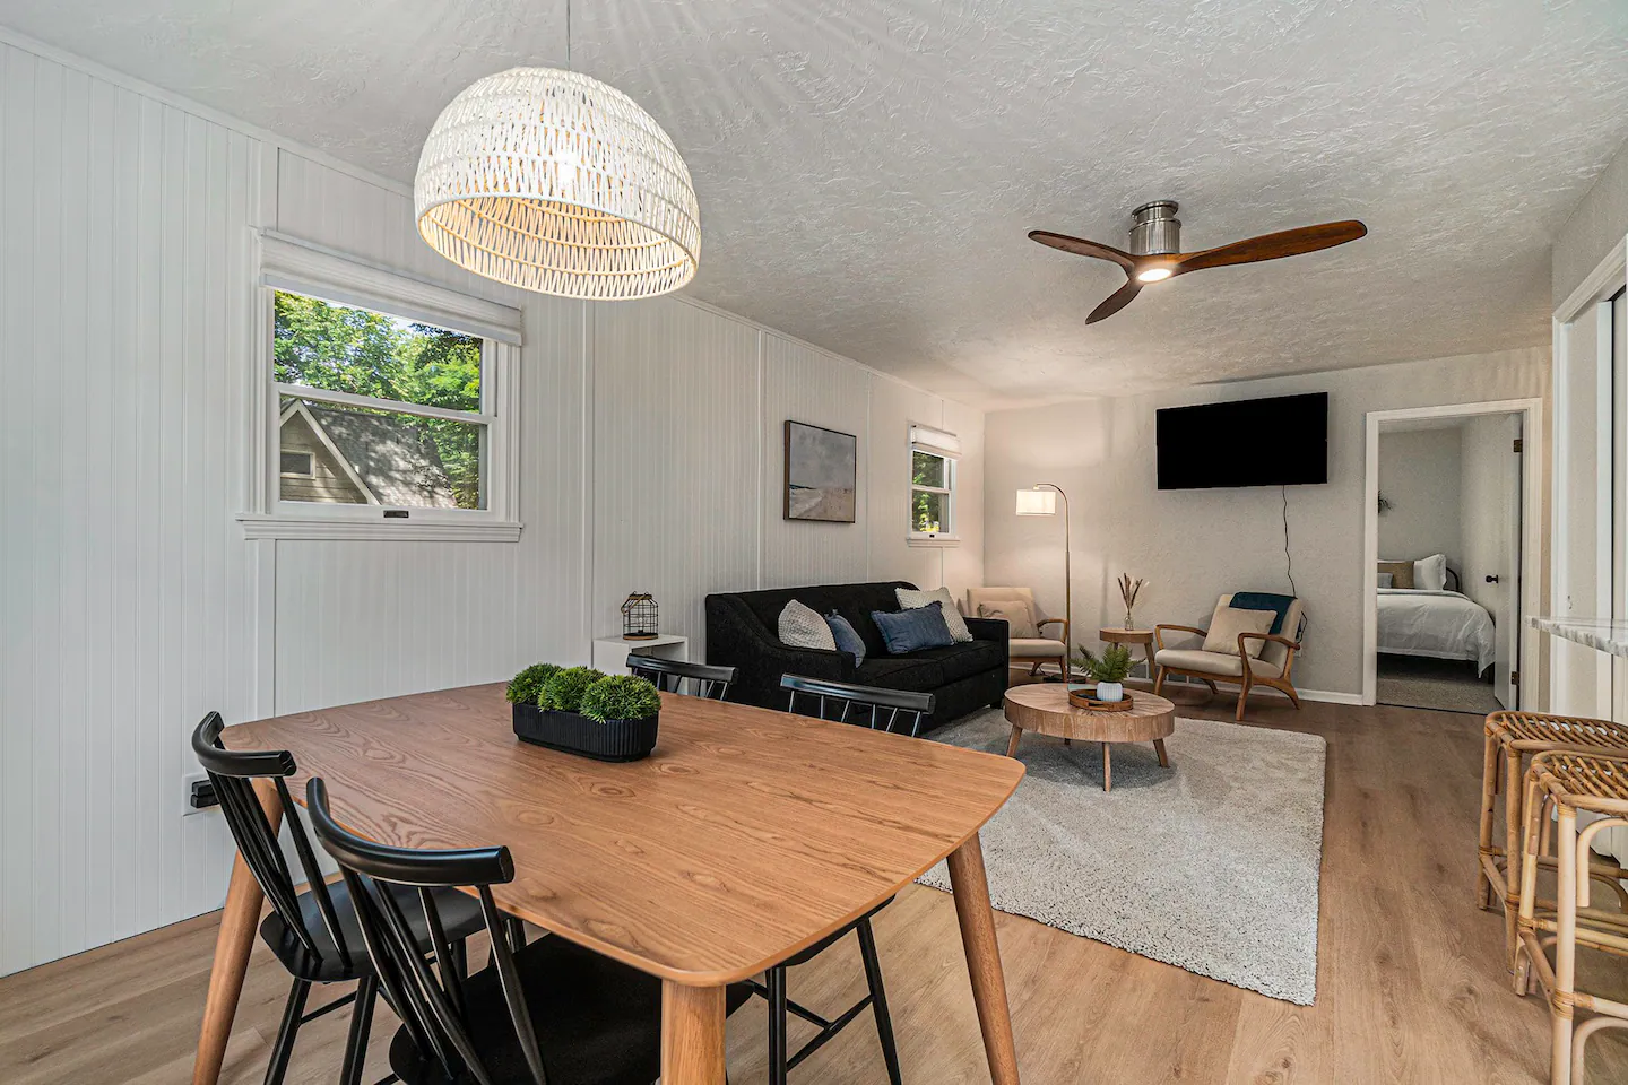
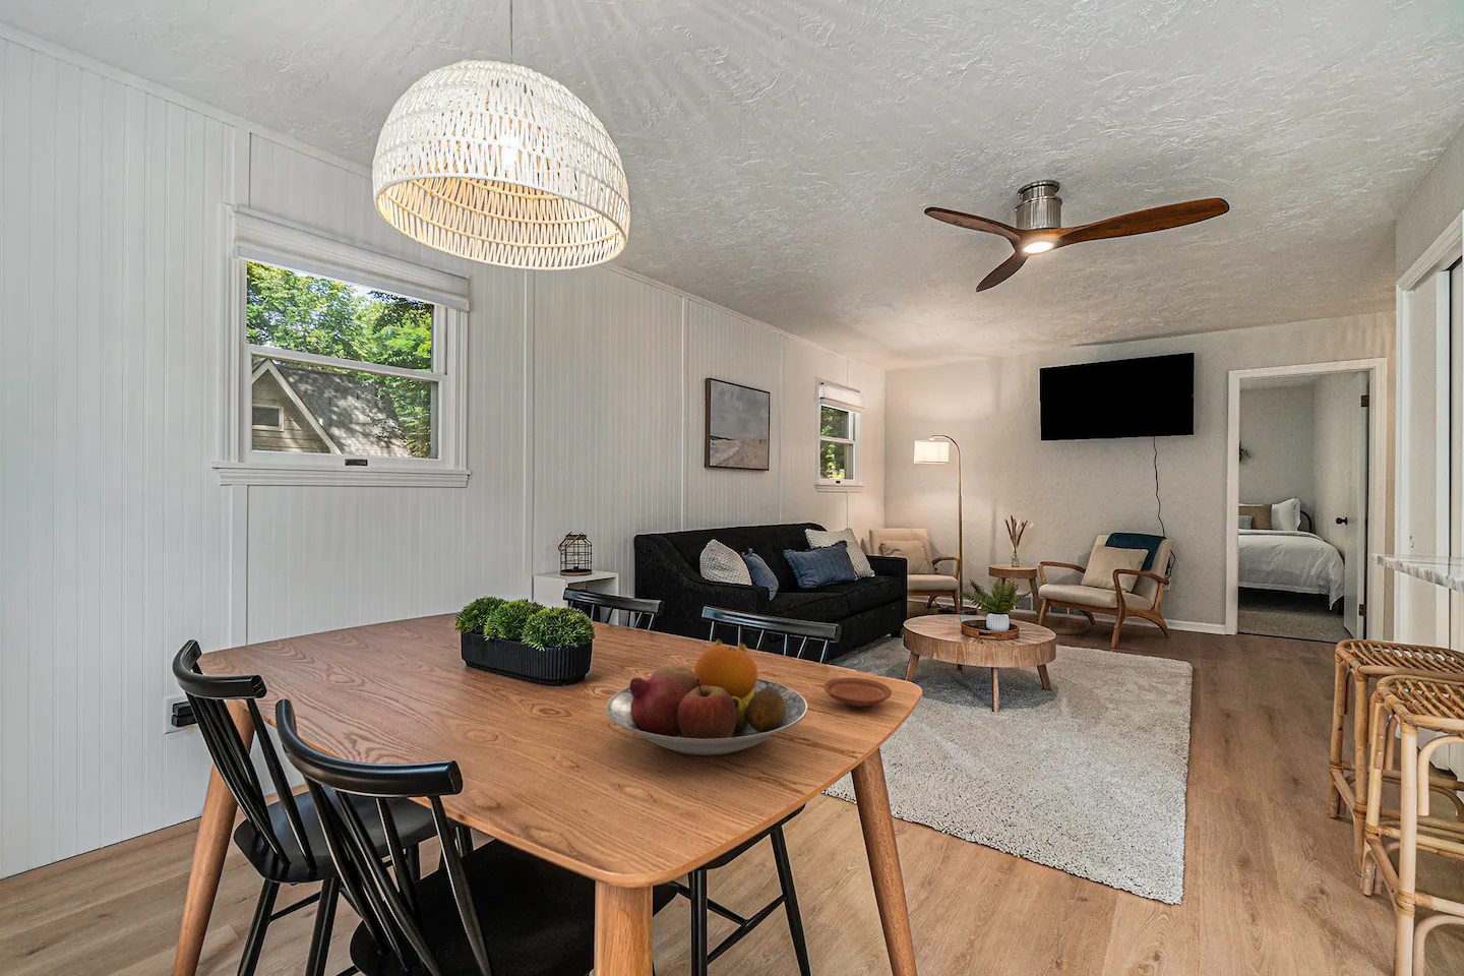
+ fruit bowl (707, 694)
+ plate (857, 694)
